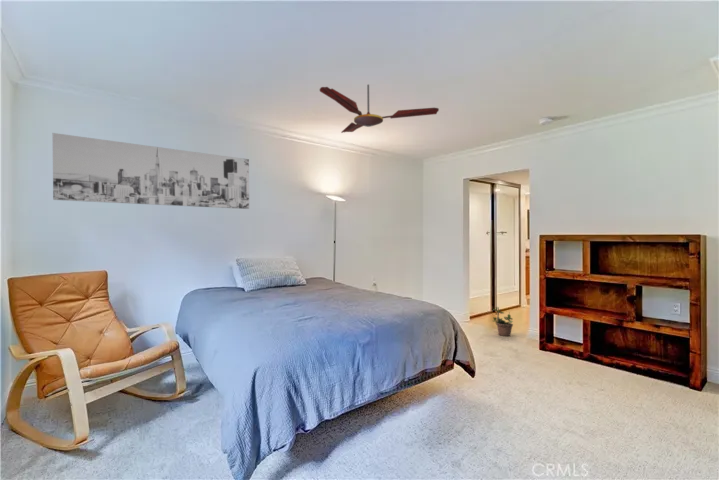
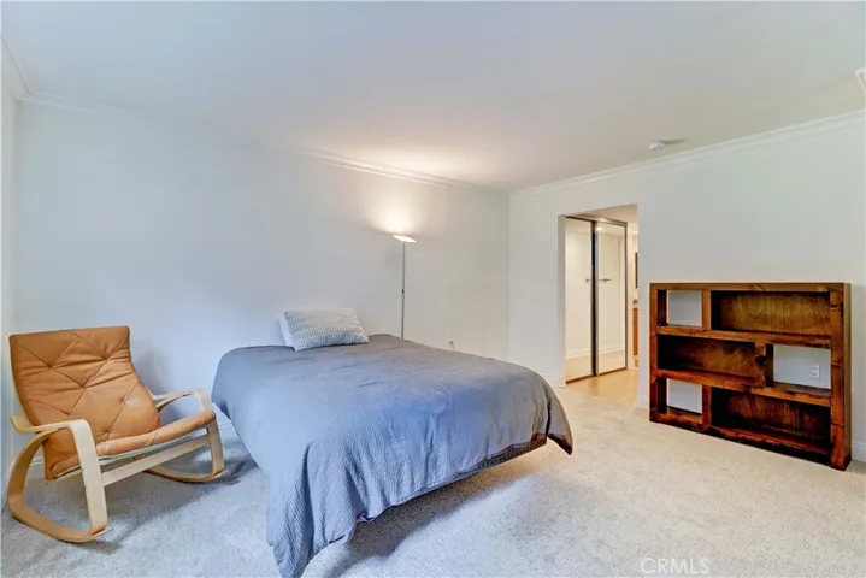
- ceiling fan (384, 116)
- wall art (165, 176)
- potted plant (503, 320)
